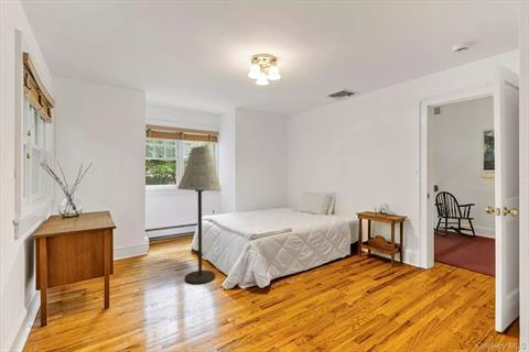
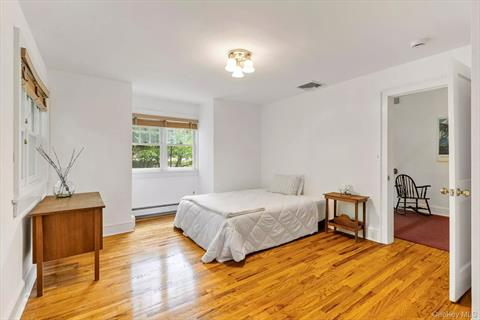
- floor lamp (199, 211)
